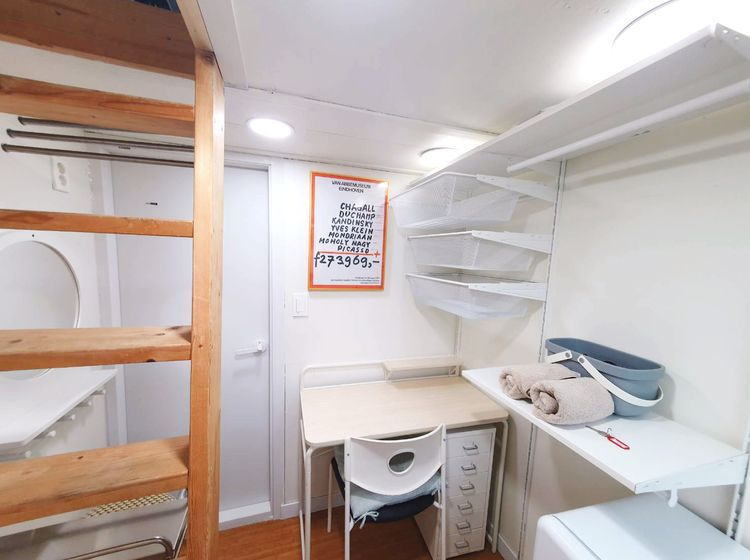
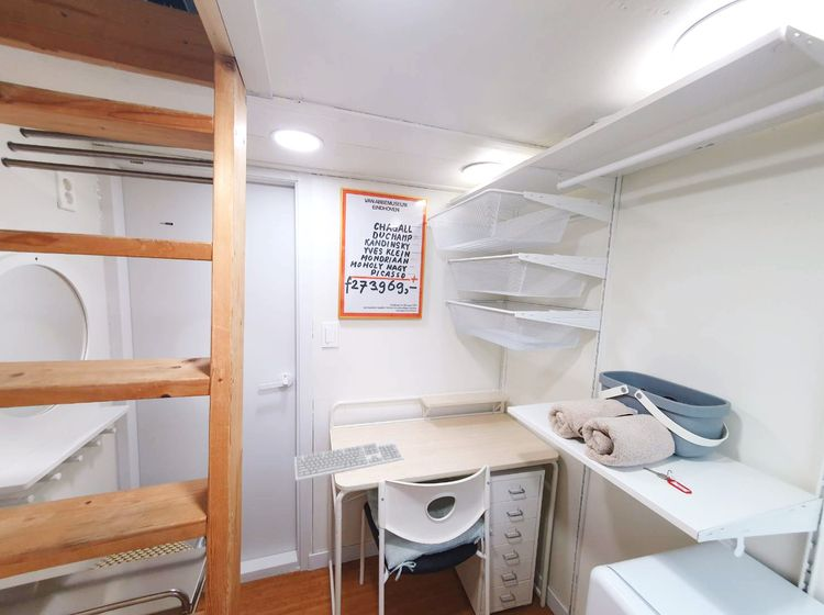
+ keyboard (349, 458)
